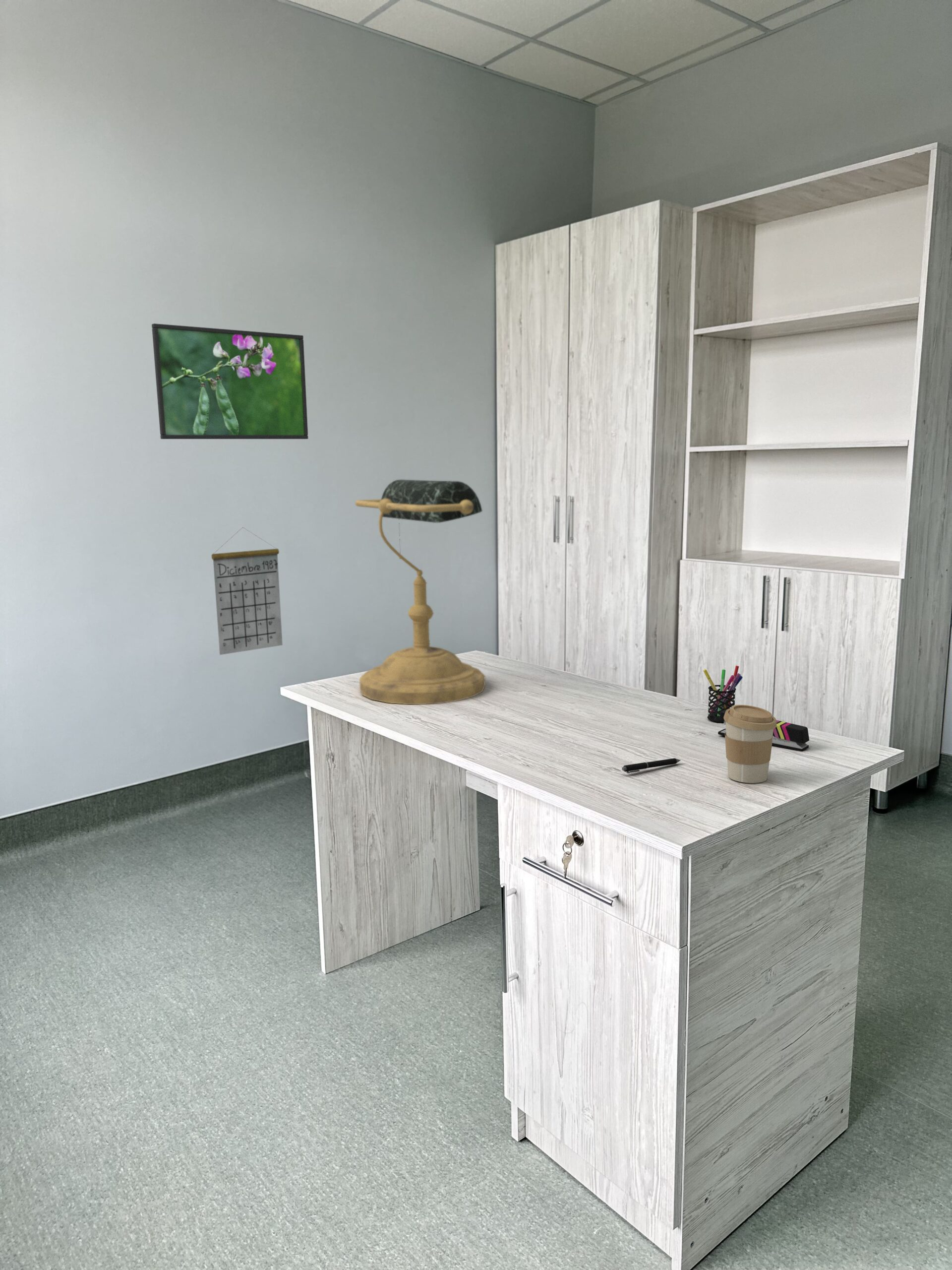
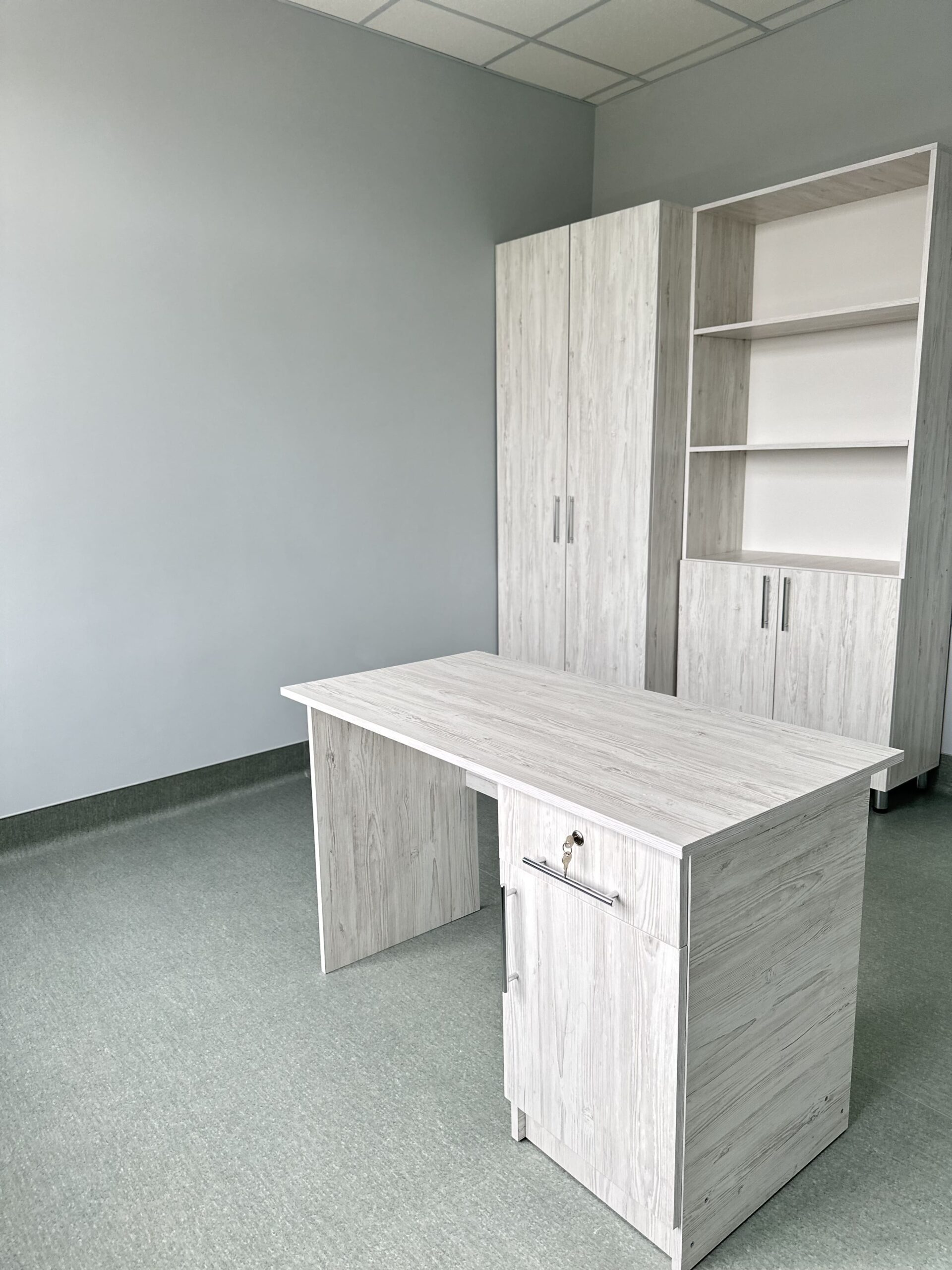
- desk lamp (420, 586)
- pen holder (723, 691)
- pen (652, 764)
- calendar (248, 589)
- coffee cup (749, 743)
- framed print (235, 385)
- stapler (773, 731)
